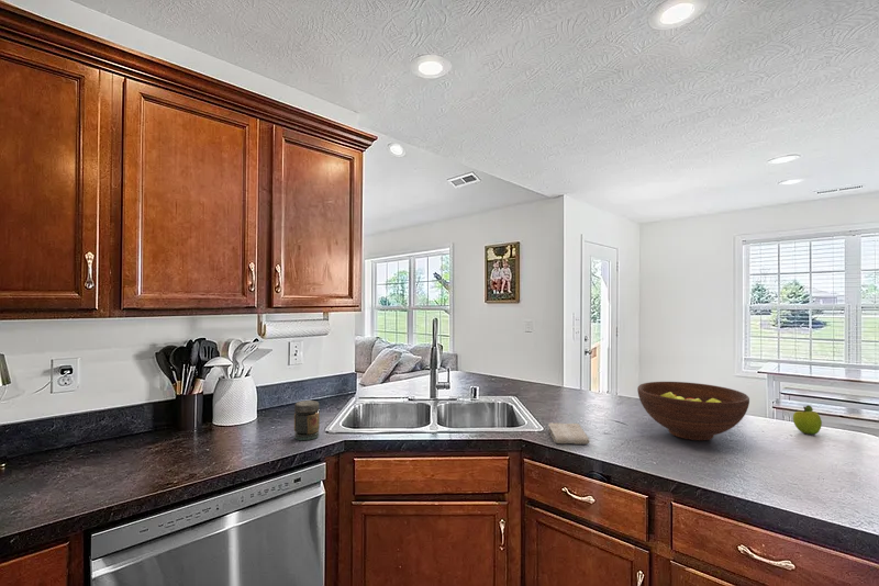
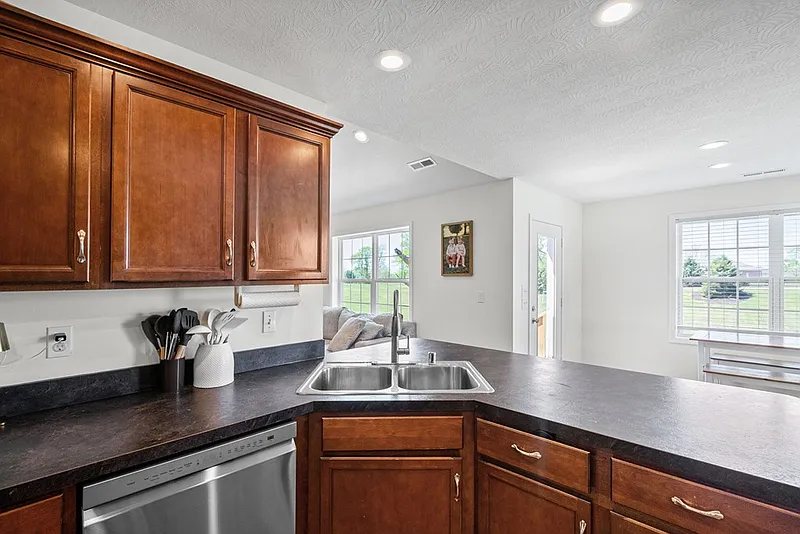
- fruit (808, 419)
- fruit bowl (690, 413)
- jar (307, 419)
- washcloth (567, 432)
